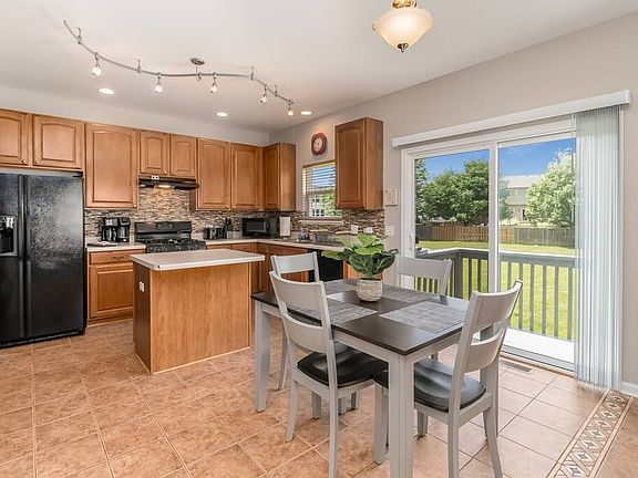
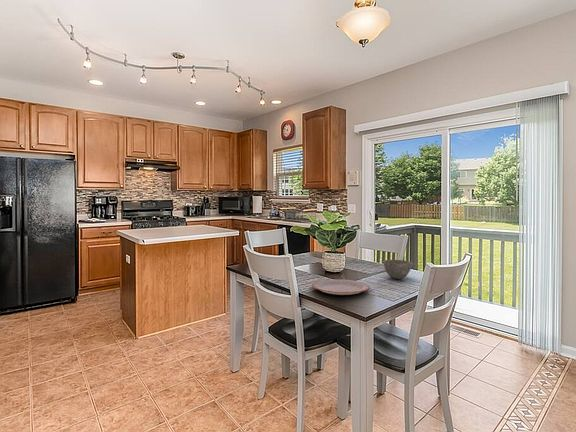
+ plate (340, 287)
+ bowl (397, 269)
